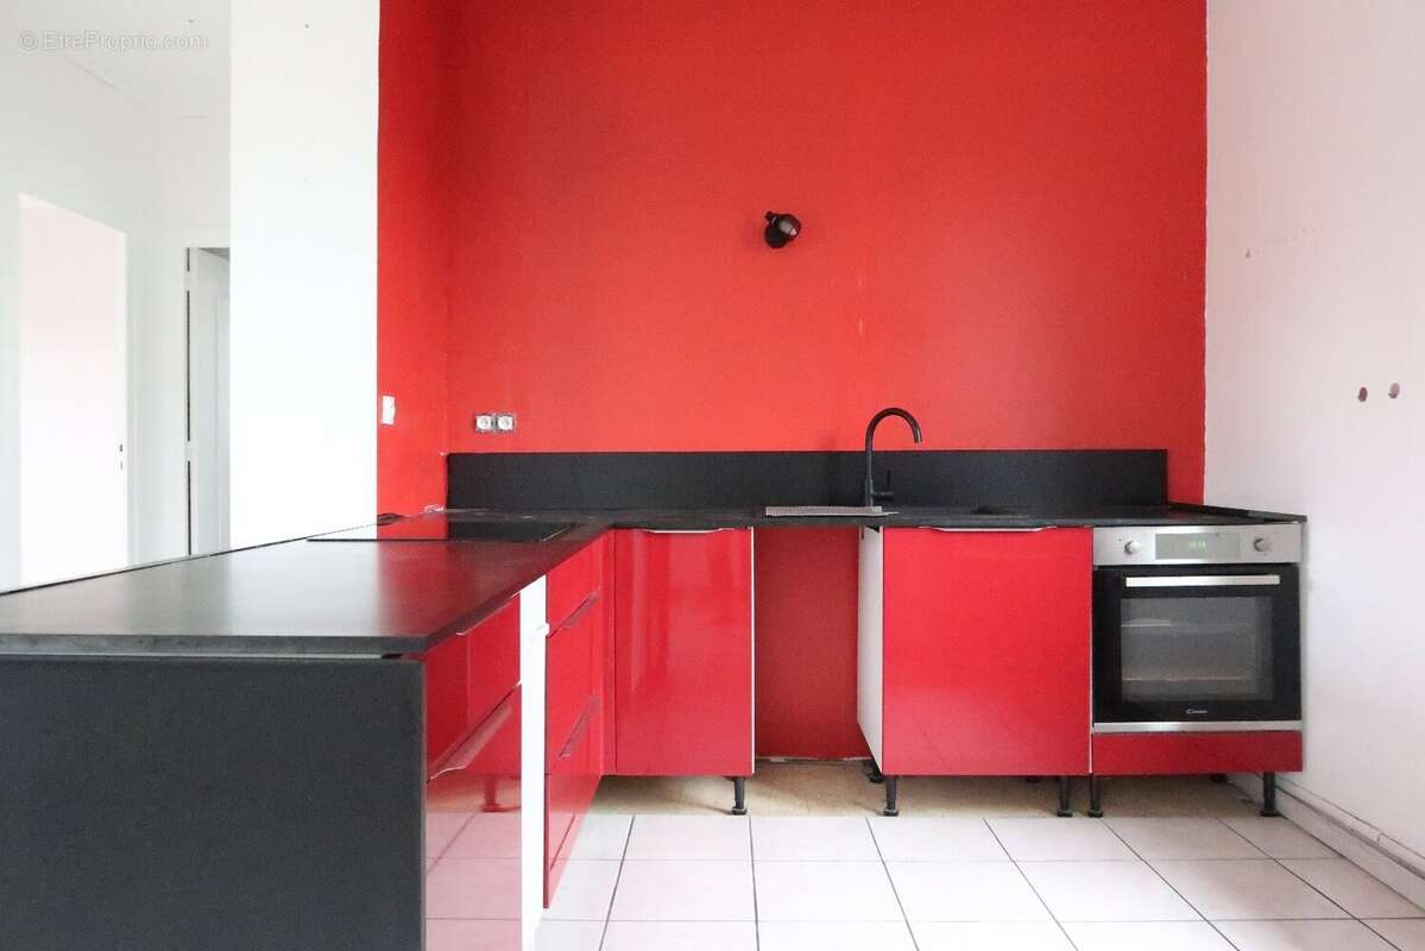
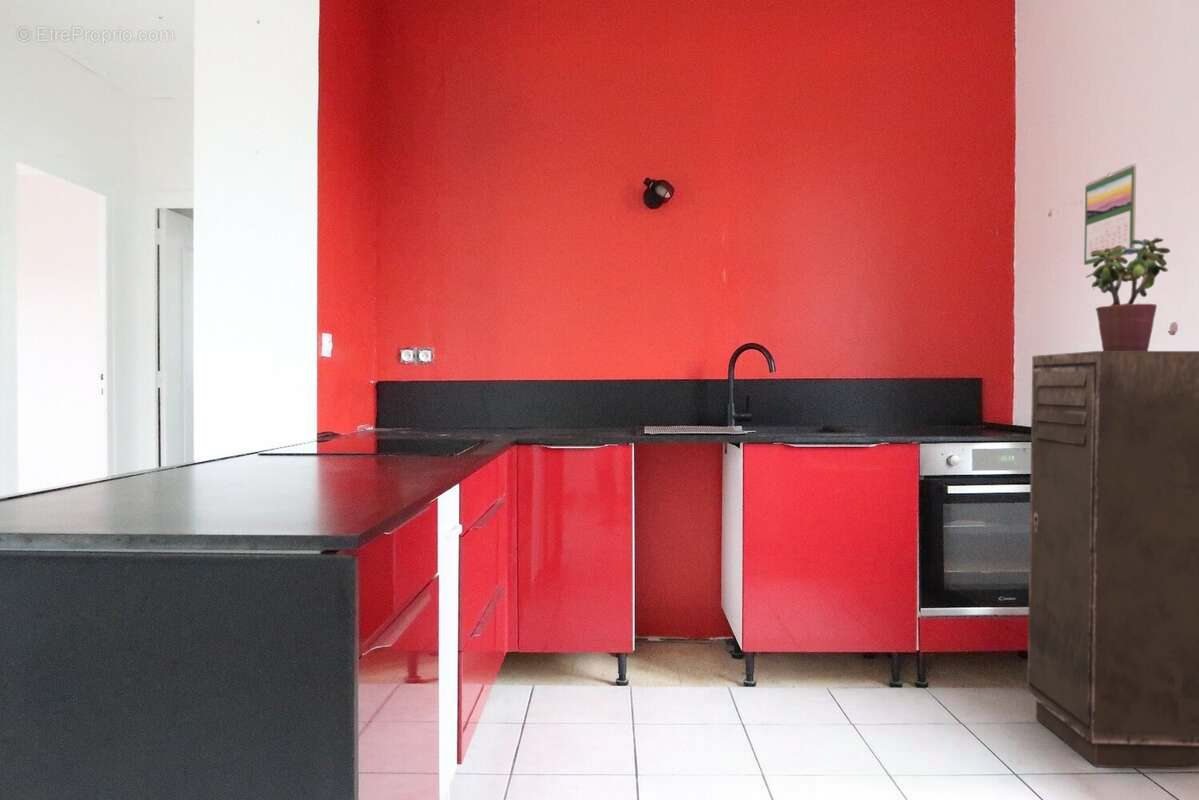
+ calendar (1108, 215)
+ storage cabinet (1121, 548)
+ potted plant (1131, 293)
